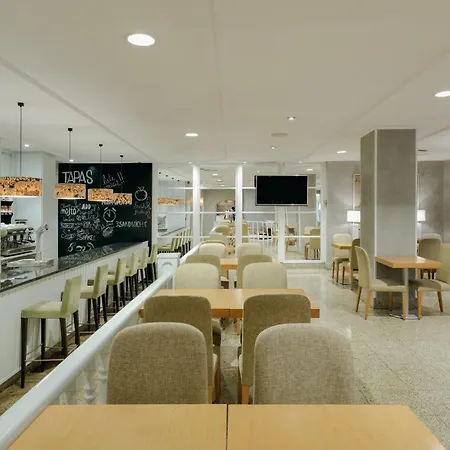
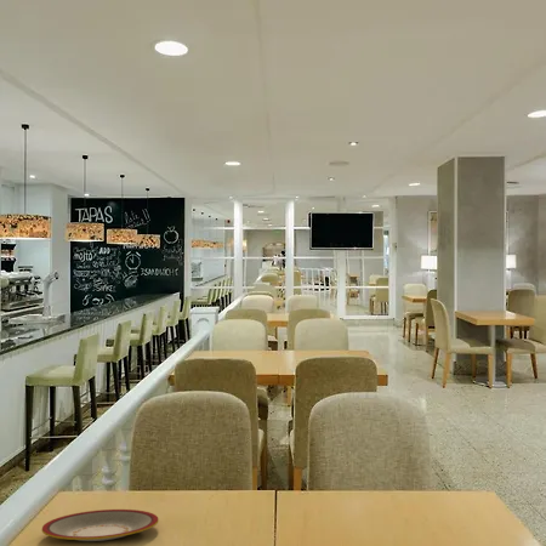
+ plate (101, 528)
